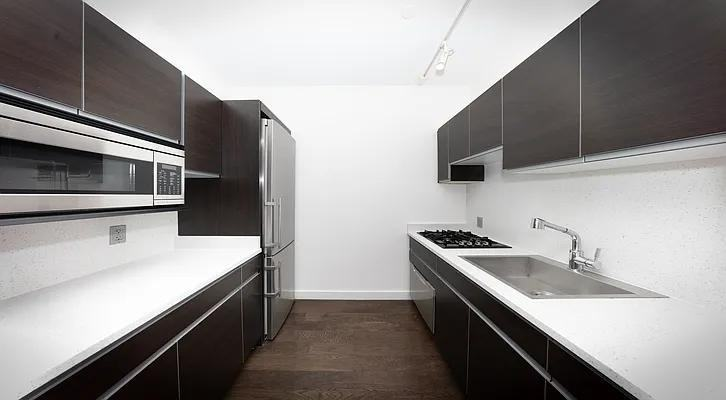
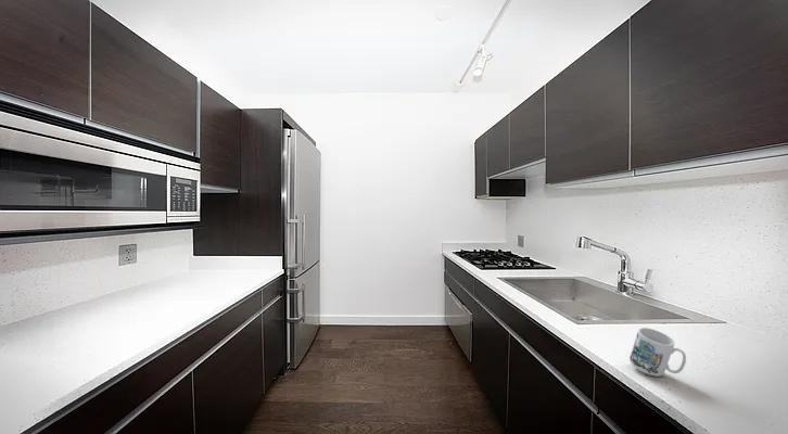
+ mug (656, 352)
